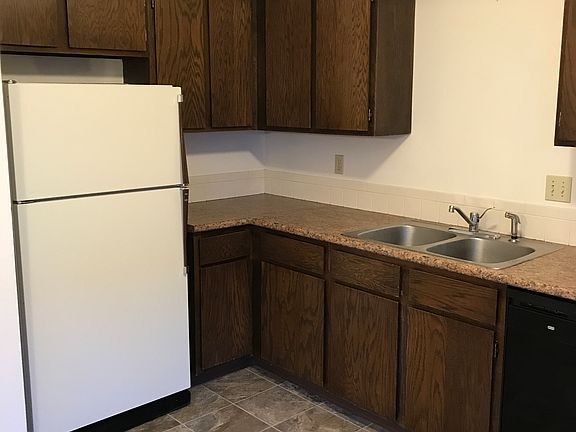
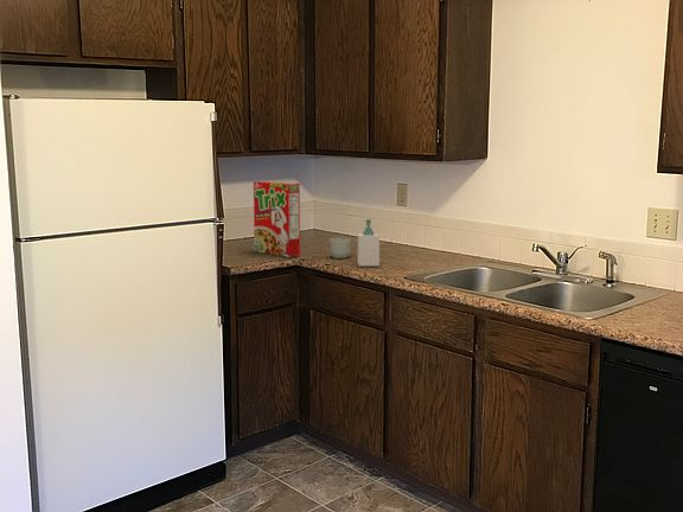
+ soap bottle (368, 242)
+ cereal box (276, 218)
+ mug (342, 248)
